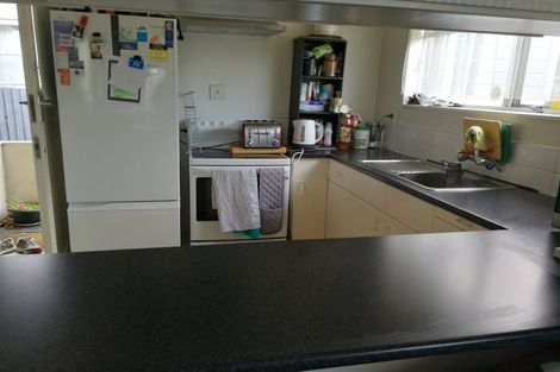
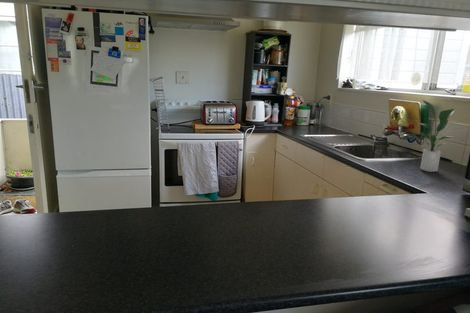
+ potted plant (435, 136)
